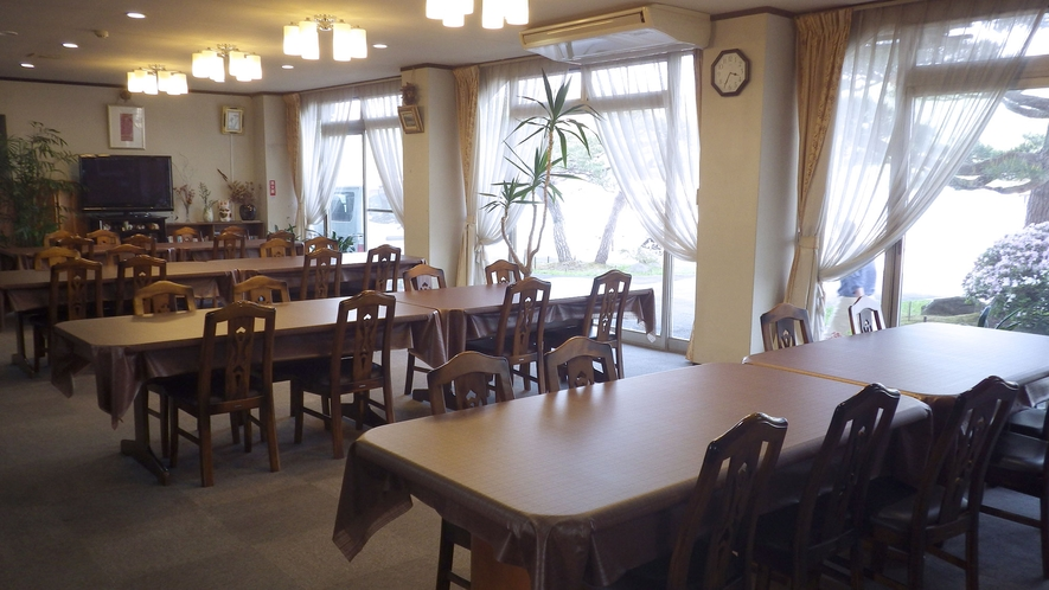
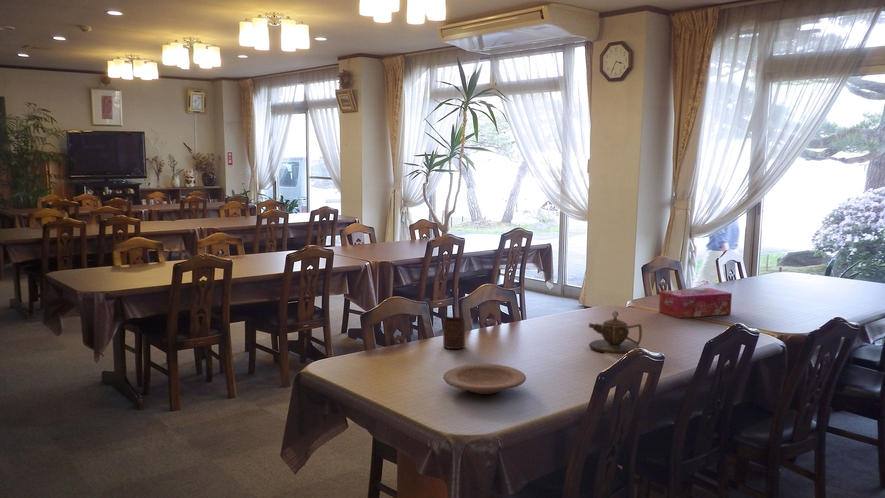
+ tissue box (695, 302)
+ teapot (615, 329)
+ plate (484, 381)
+ cup (453, 332)
